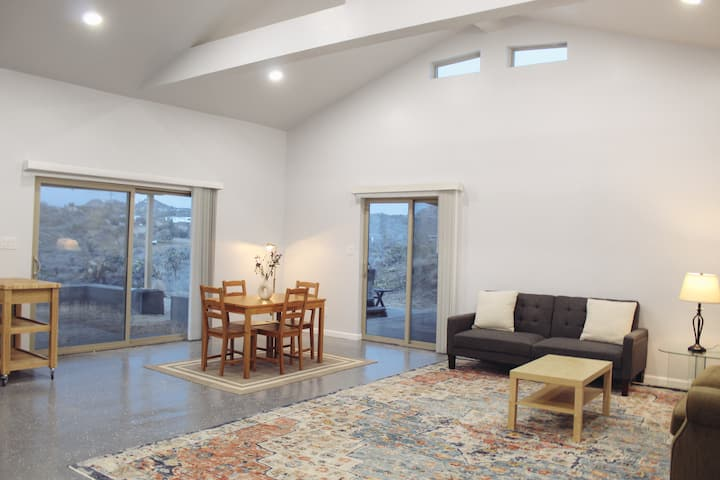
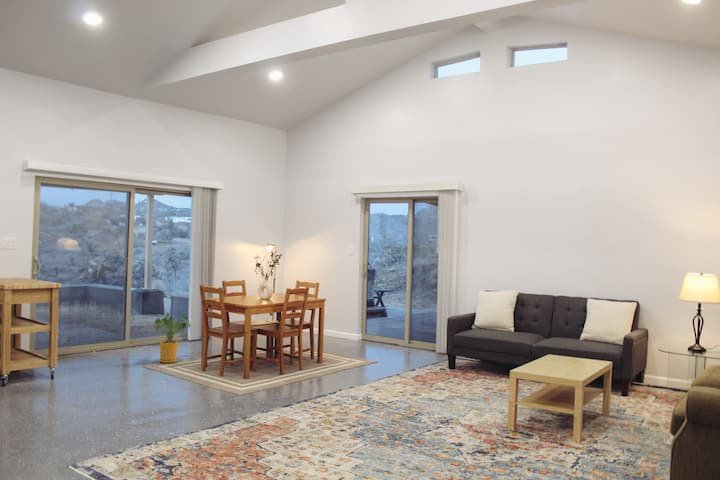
+ house plant (171, 337)
